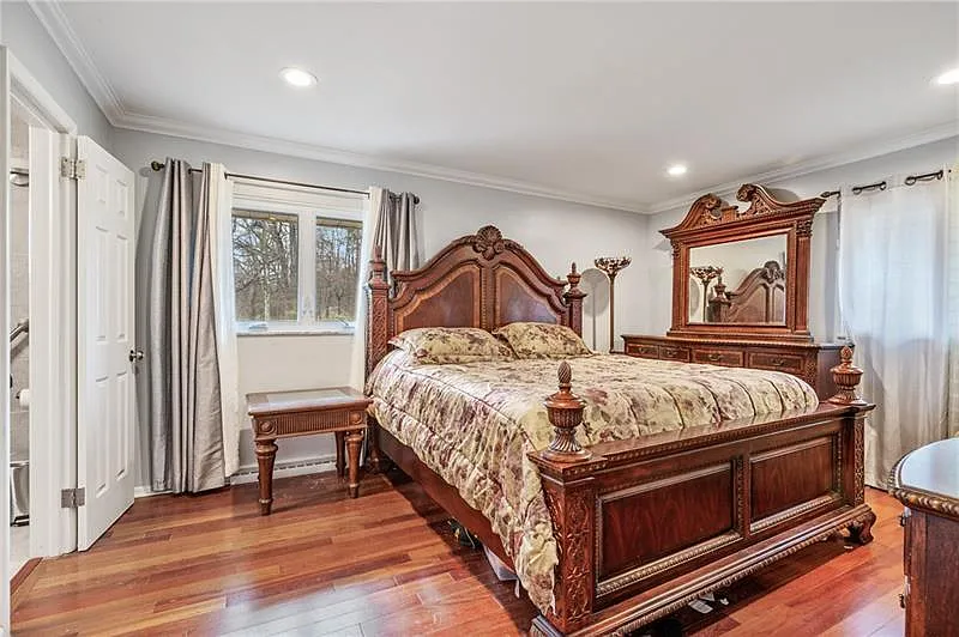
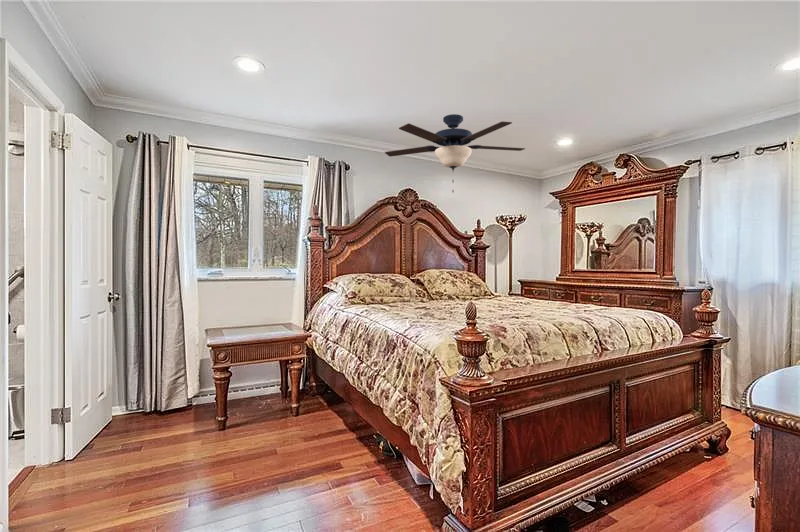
+ ceiling fan (453, 156)
